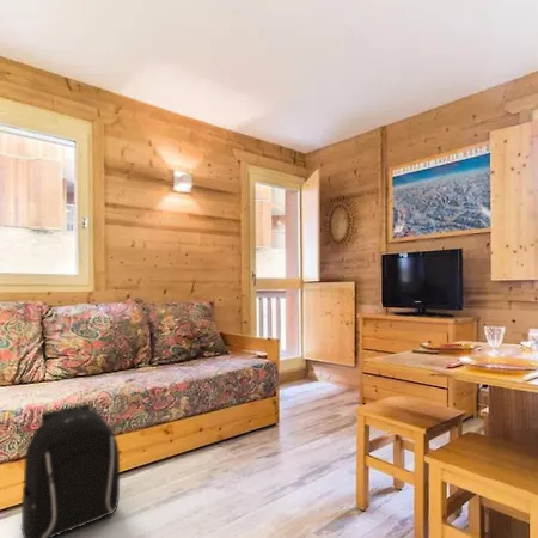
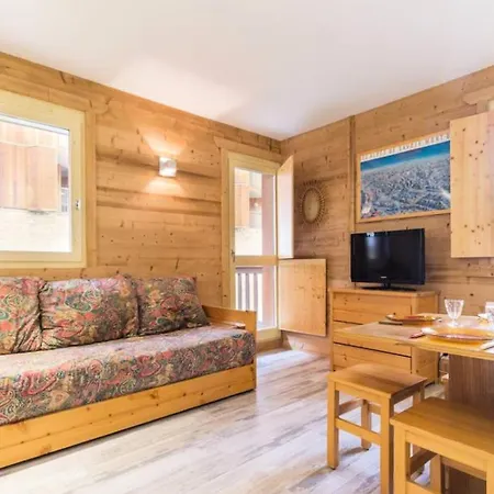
- backpack (69, 464)
